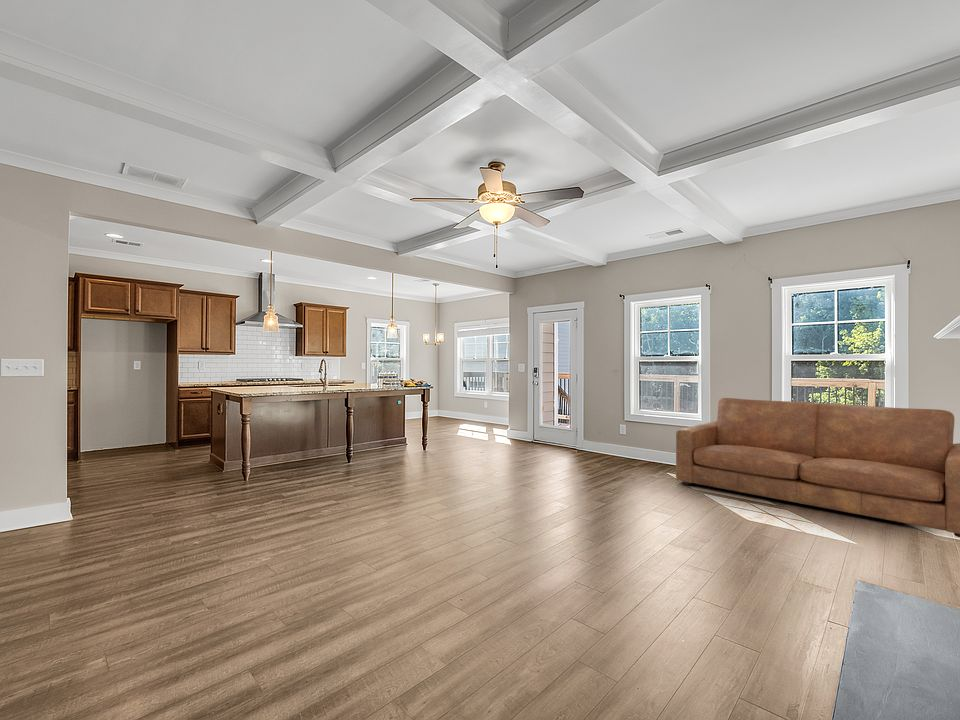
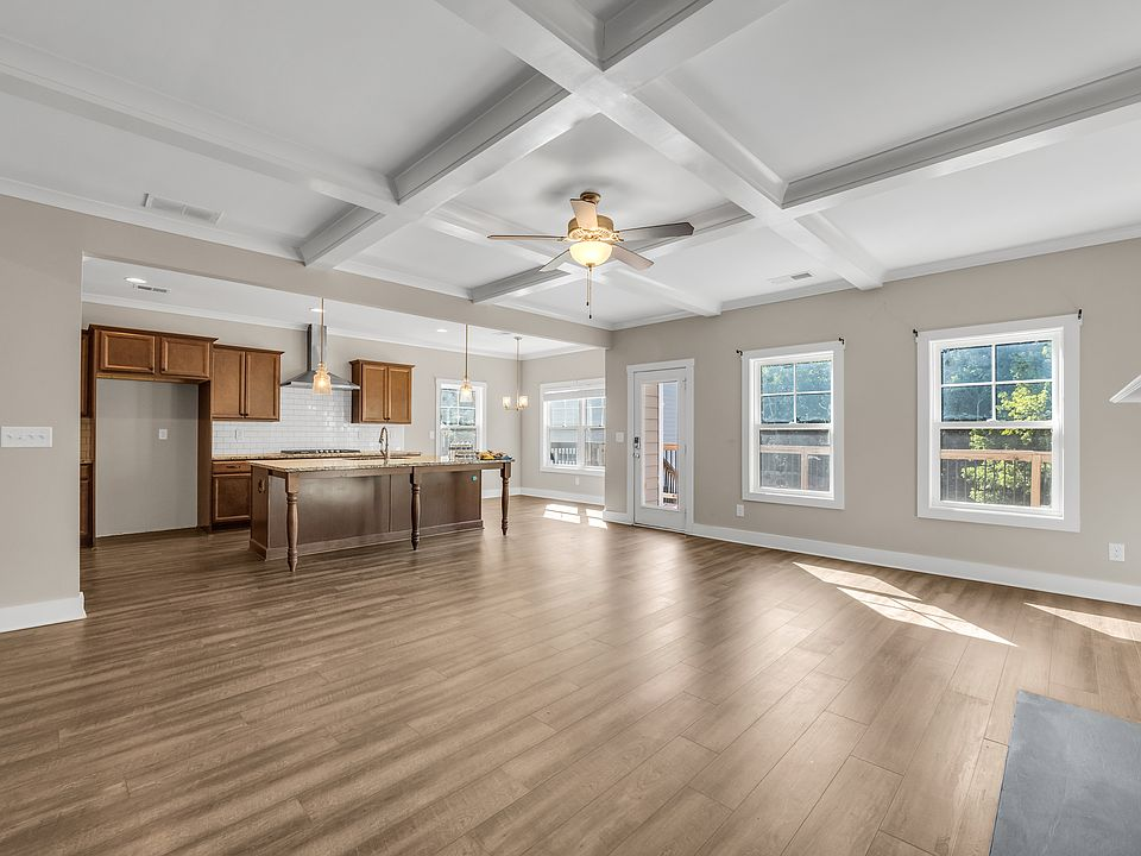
- sofa (811, 451)
